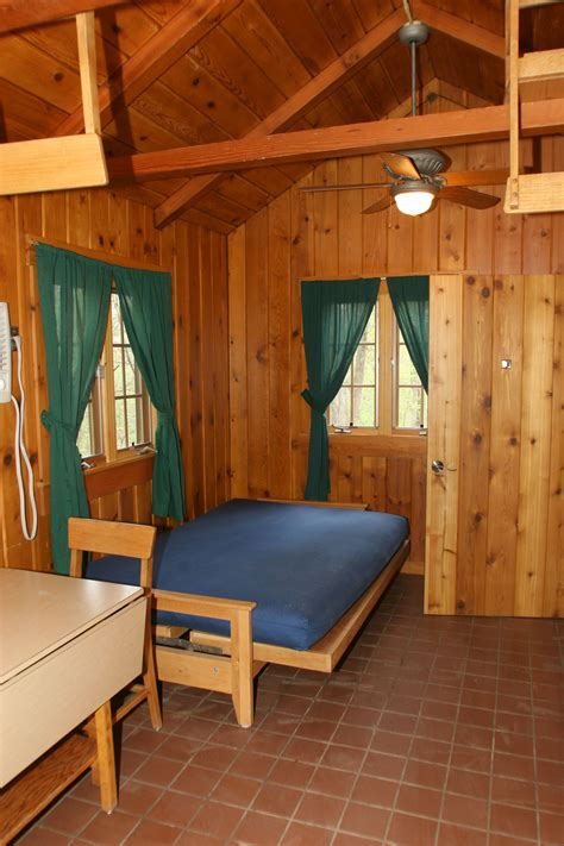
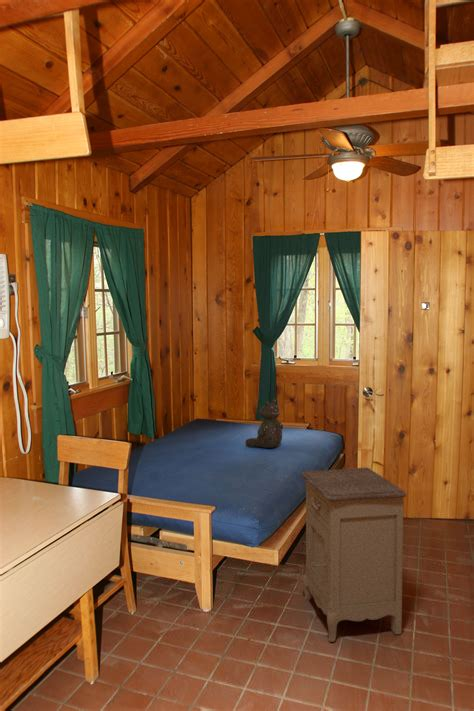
+ teddy bear (264, 422)
+ nightstand (344, 549)
